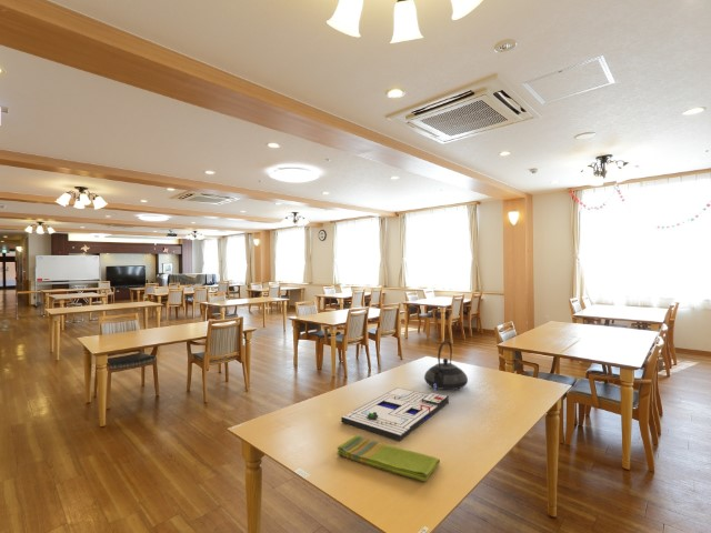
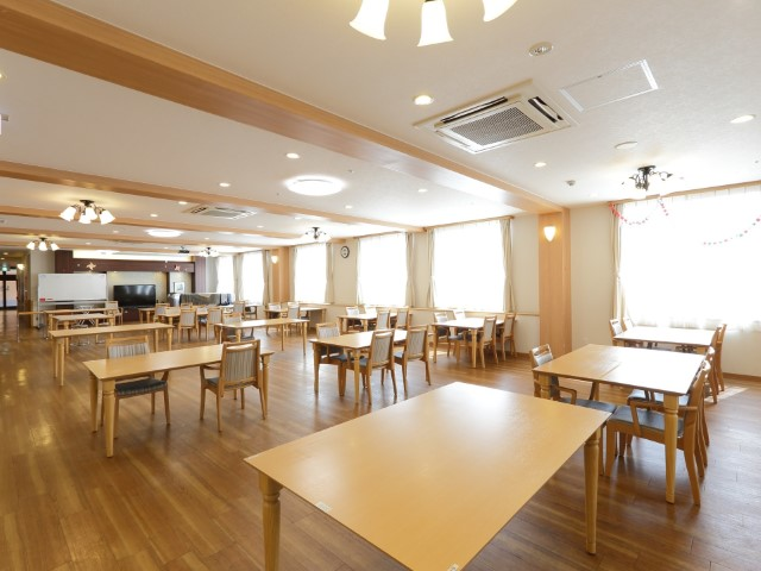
- dish towel (387, 454)
- board game (398, 401)
- teapot (444, 363)
